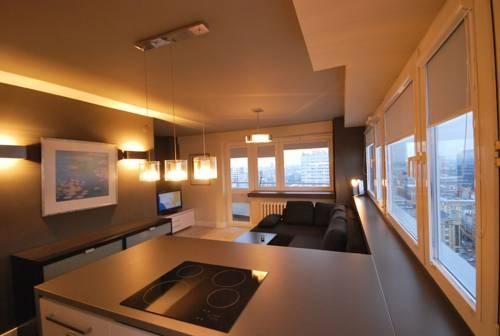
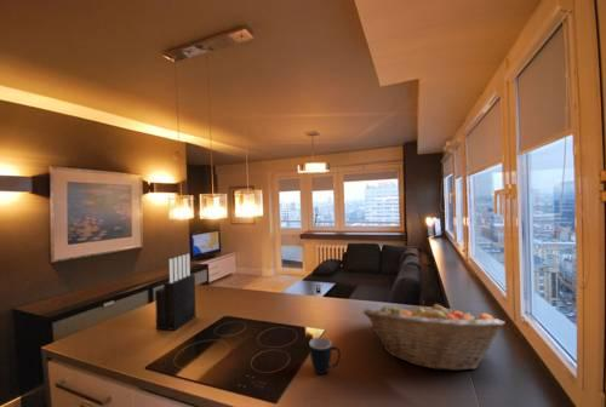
+ fruit basket (427, 326)
+ mug (325, 356)
+ knife block (173, 288)
